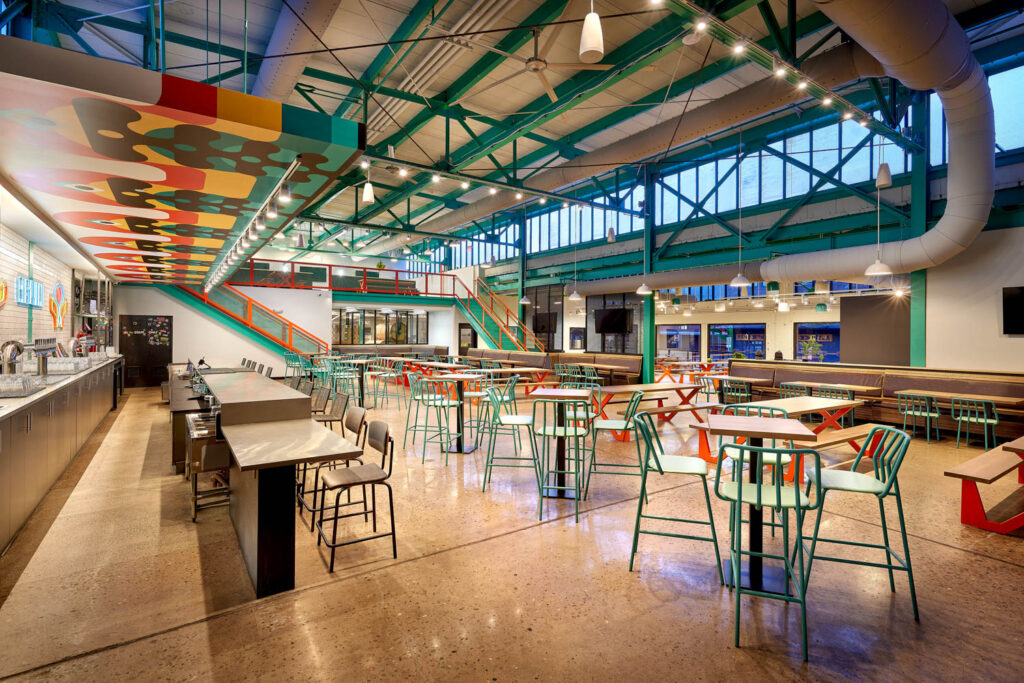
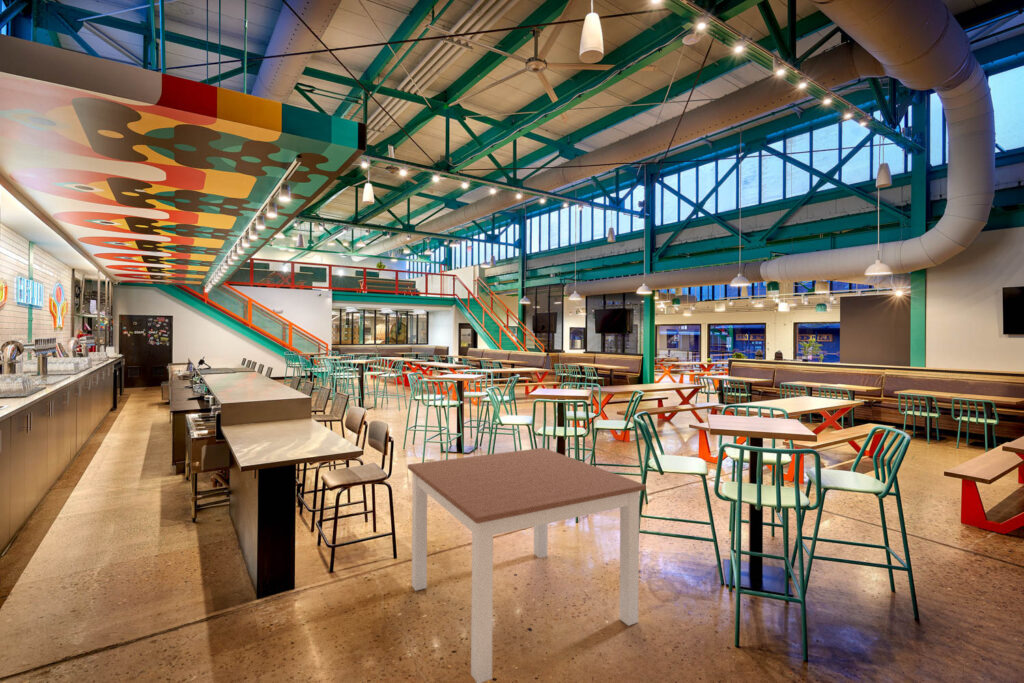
+ dining table (514, 530)
